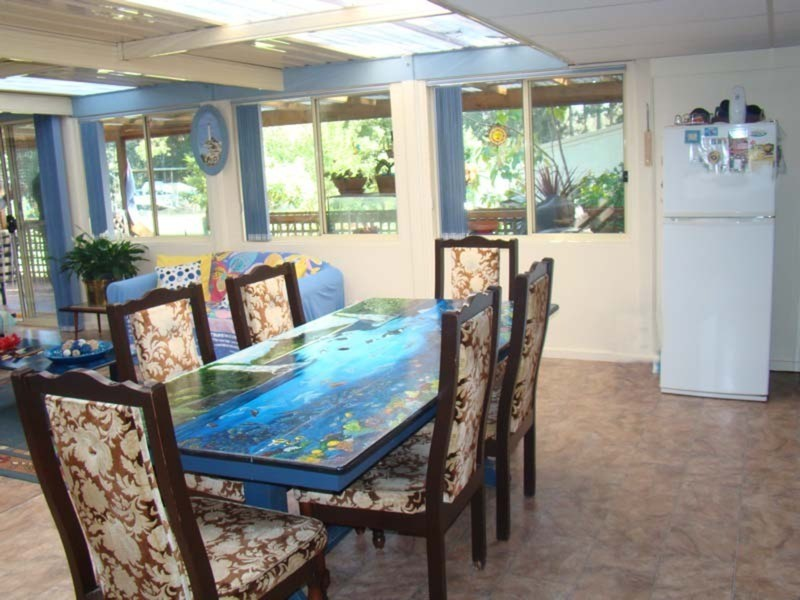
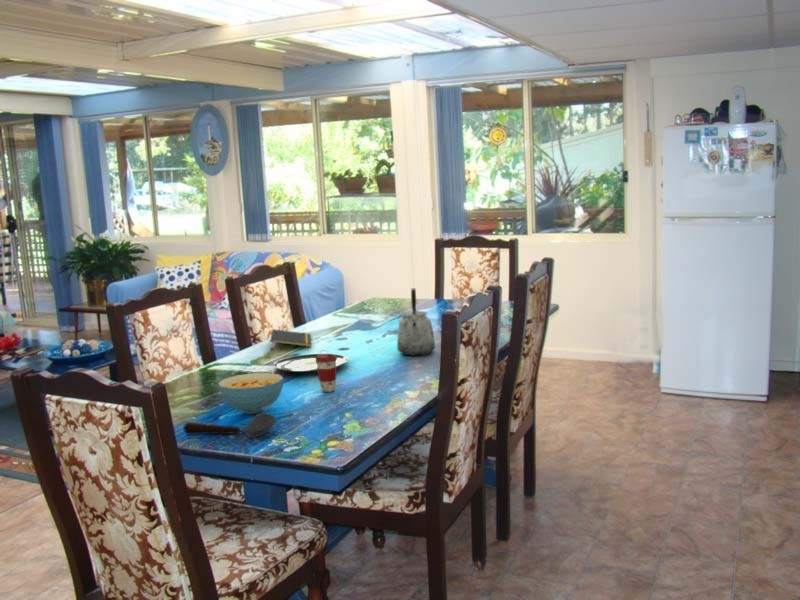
+ plate (311, 364)
+ spoon (229, 426)
+ kettle (414, 322)
+ cereal bowl (252, 395)
+ coffee cup (327, 372)
+ notepad (291, 337)
